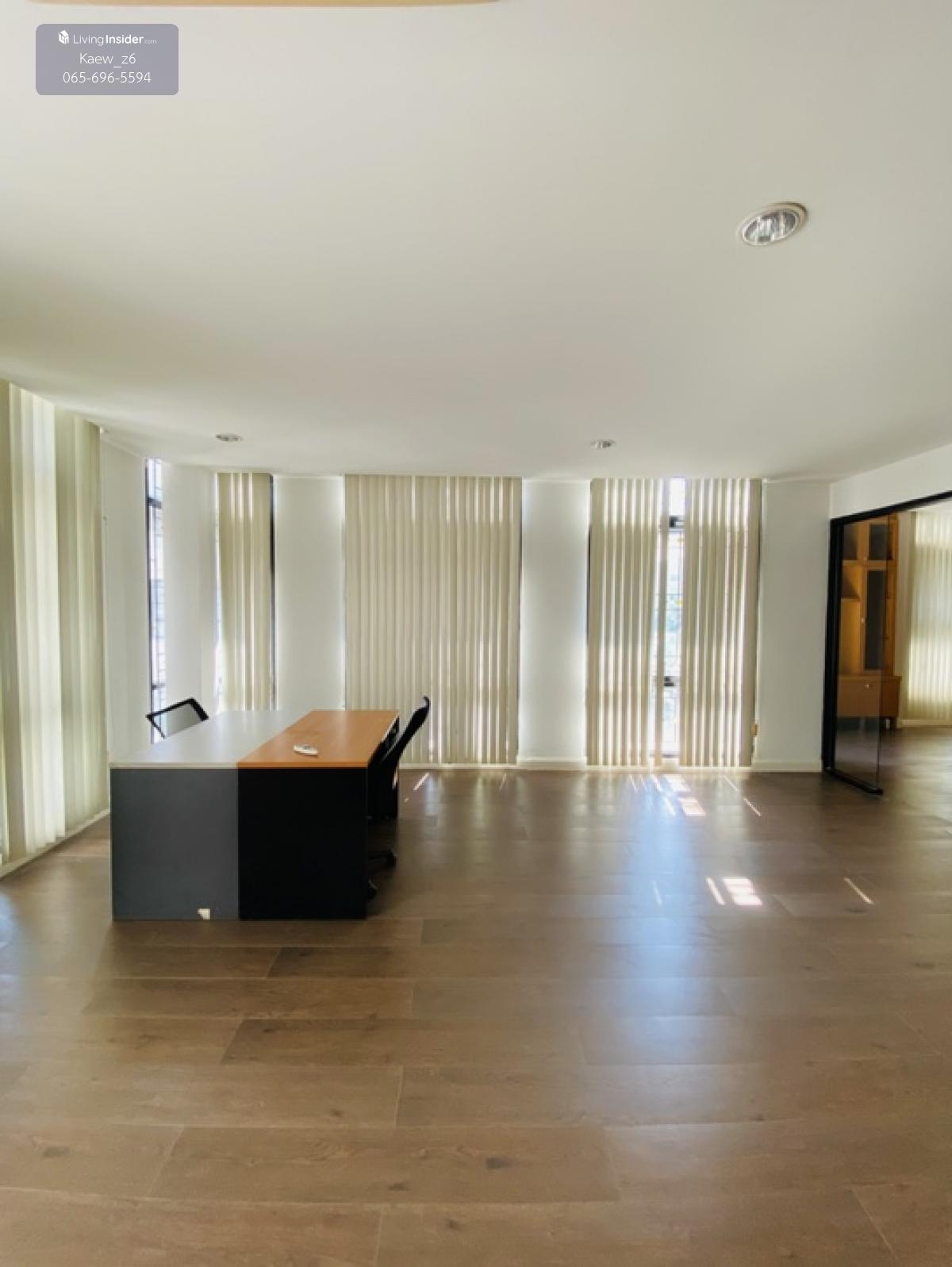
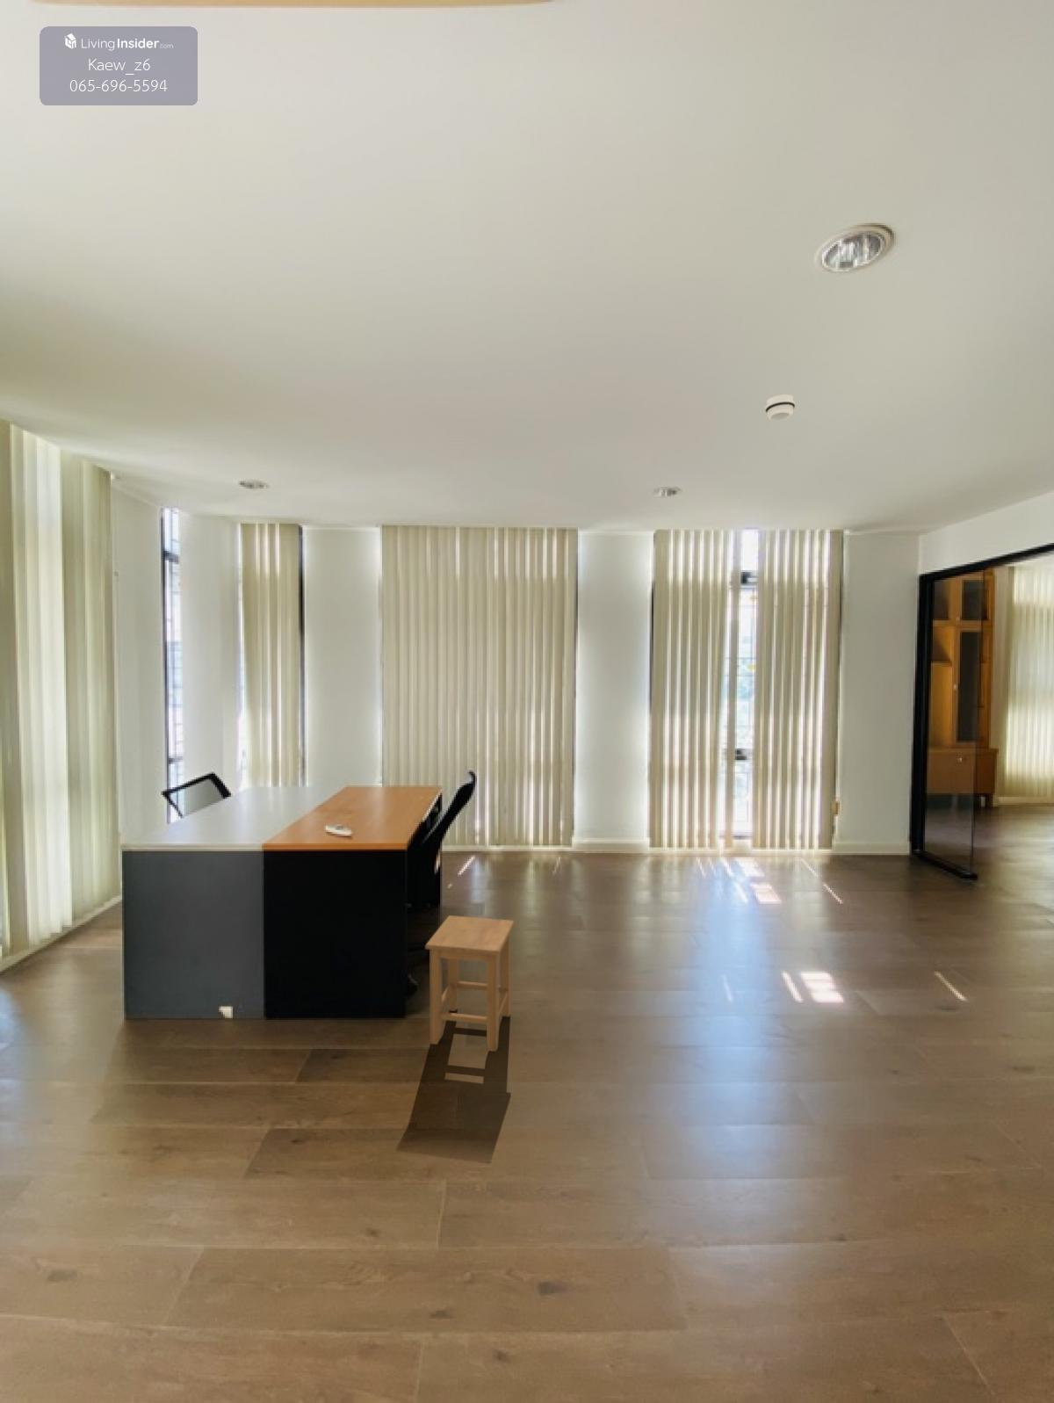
+ stool (472, 982)
+ smoke detector (779, 408)
